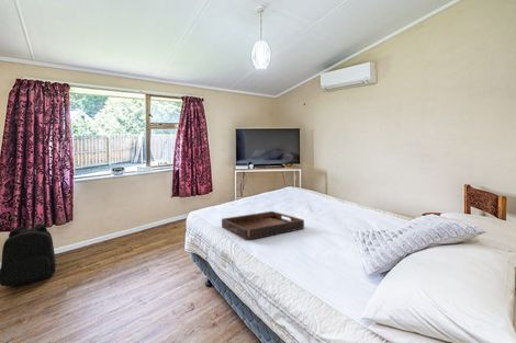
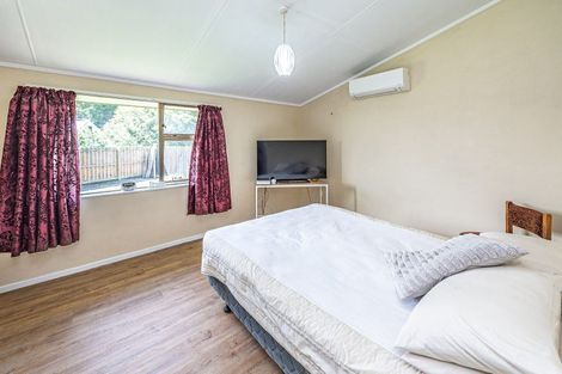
- backpack (30, 251)
- serving tray (261, 222)
